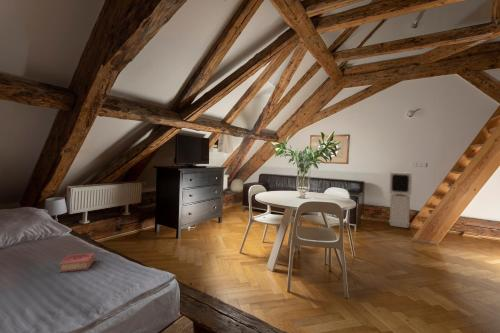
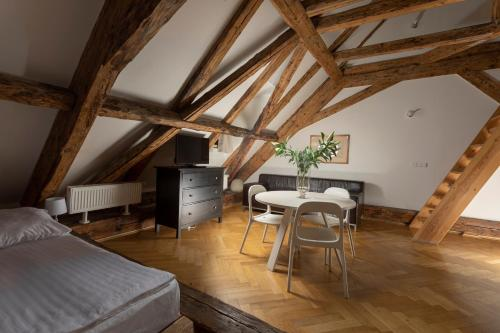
- air purifier (400, 198)
- book (78, 261)
